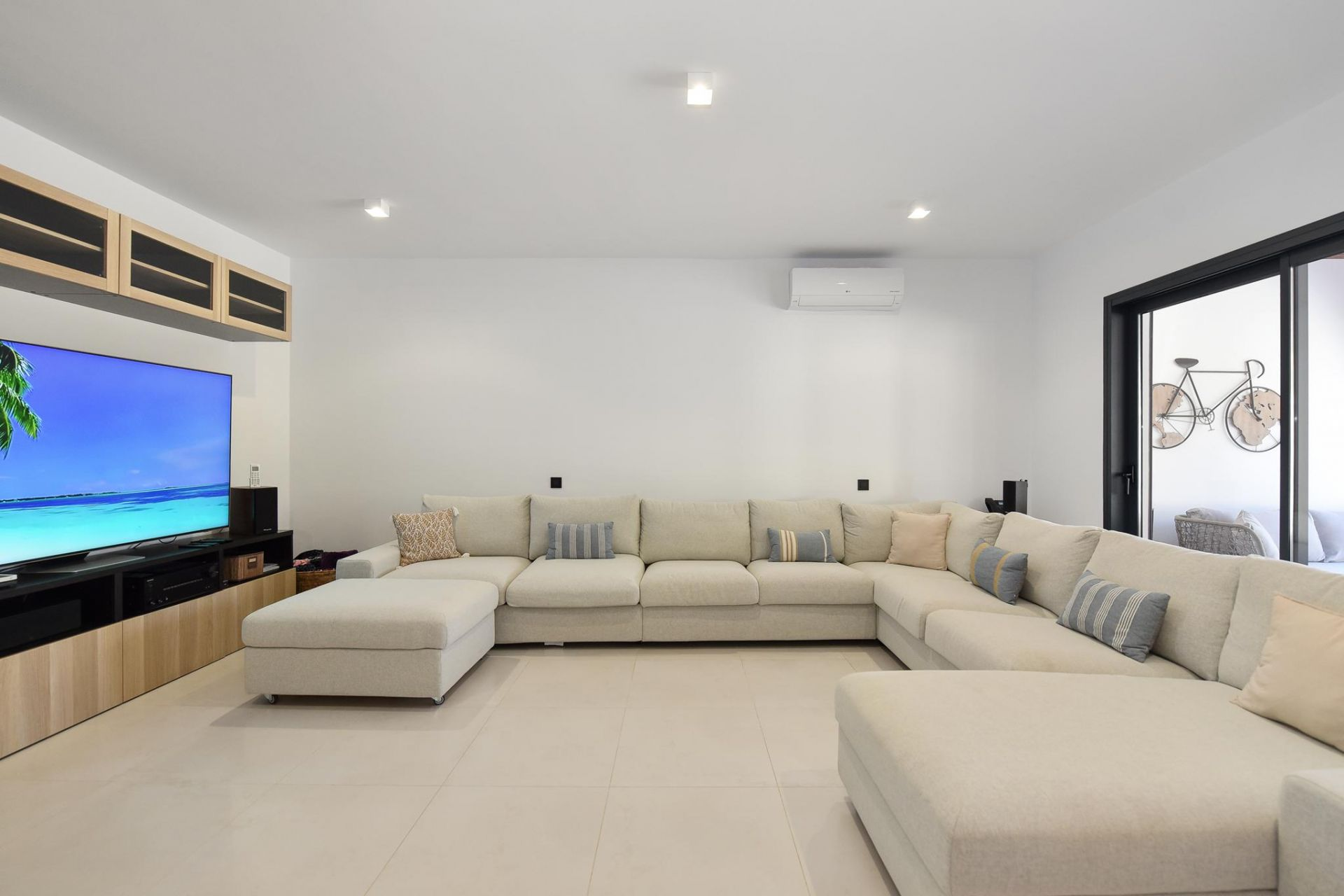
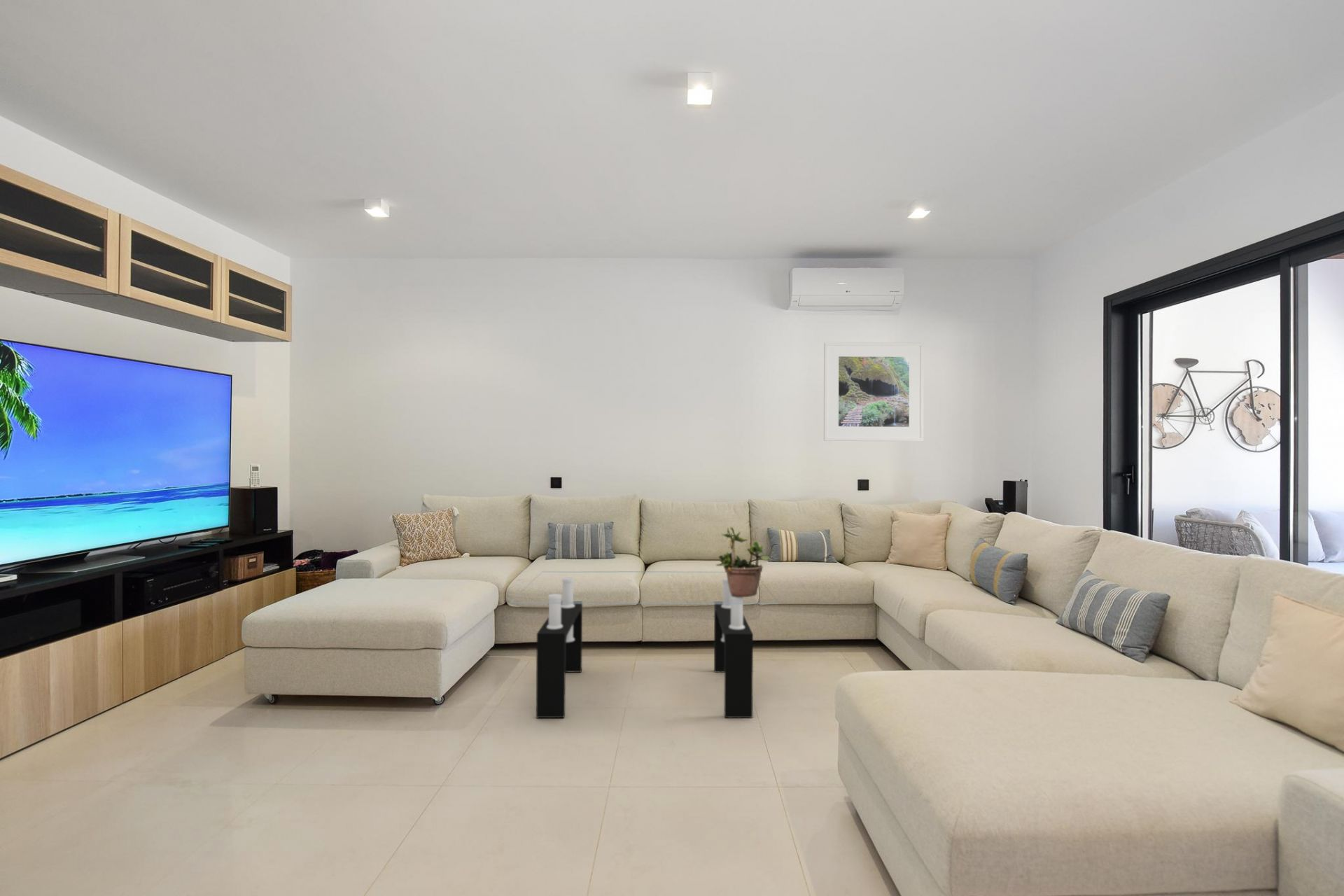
+ coffee table (646, 603)
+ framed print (874, 391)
+ potted plant (740, 559)
